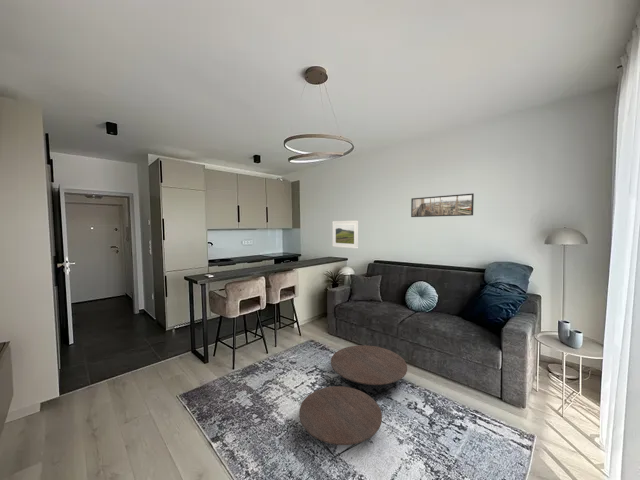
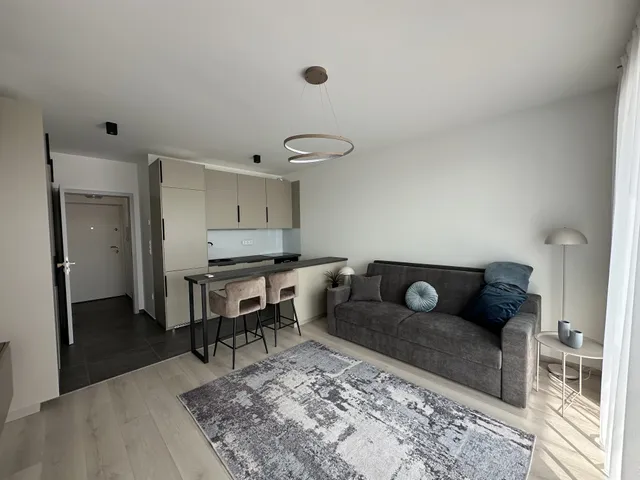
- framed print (344, 234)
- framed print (439, 206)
- coffee table (356, 389)
